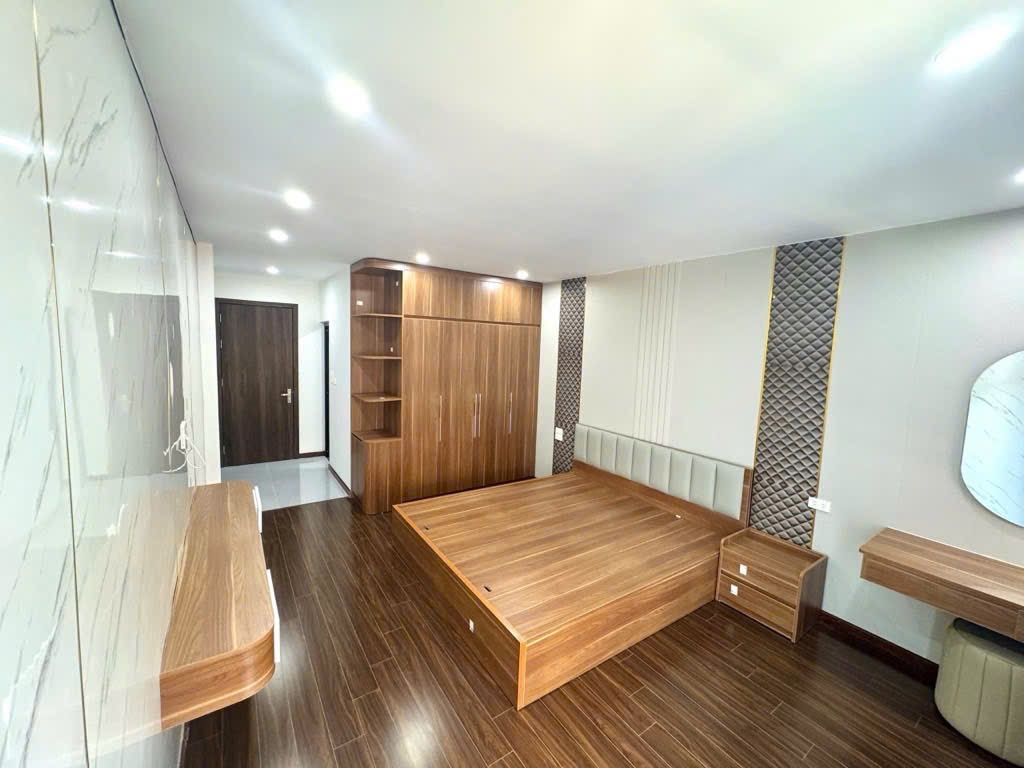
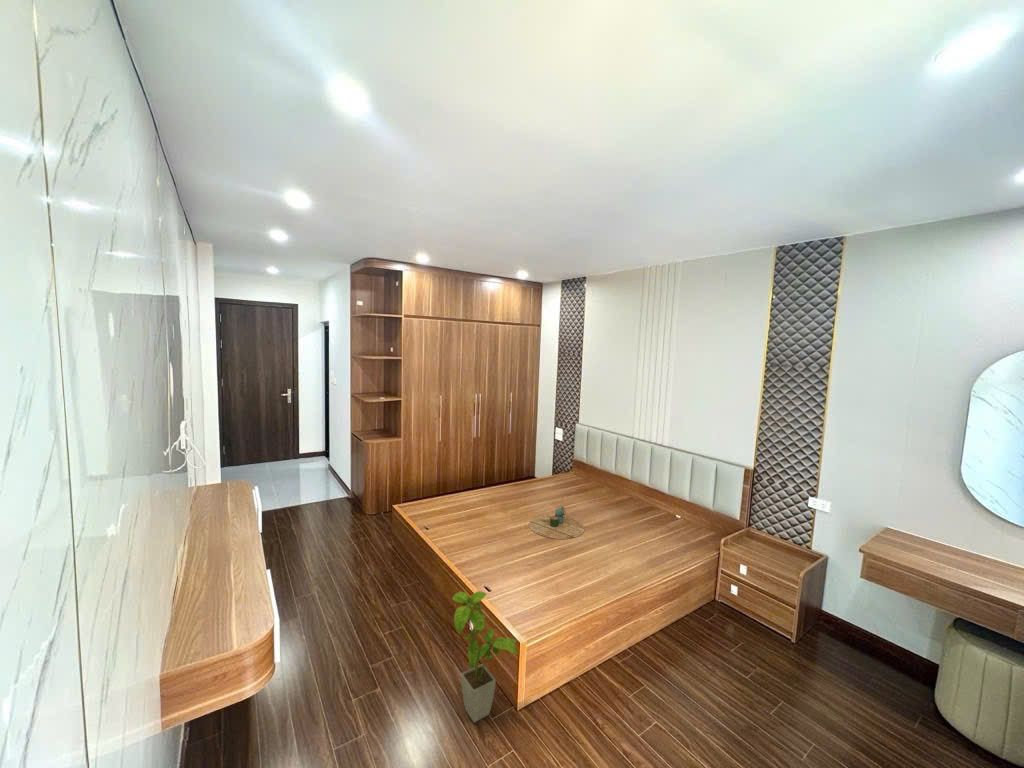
+ decorative tray (556, 518)
+ house plant (479, 659)
